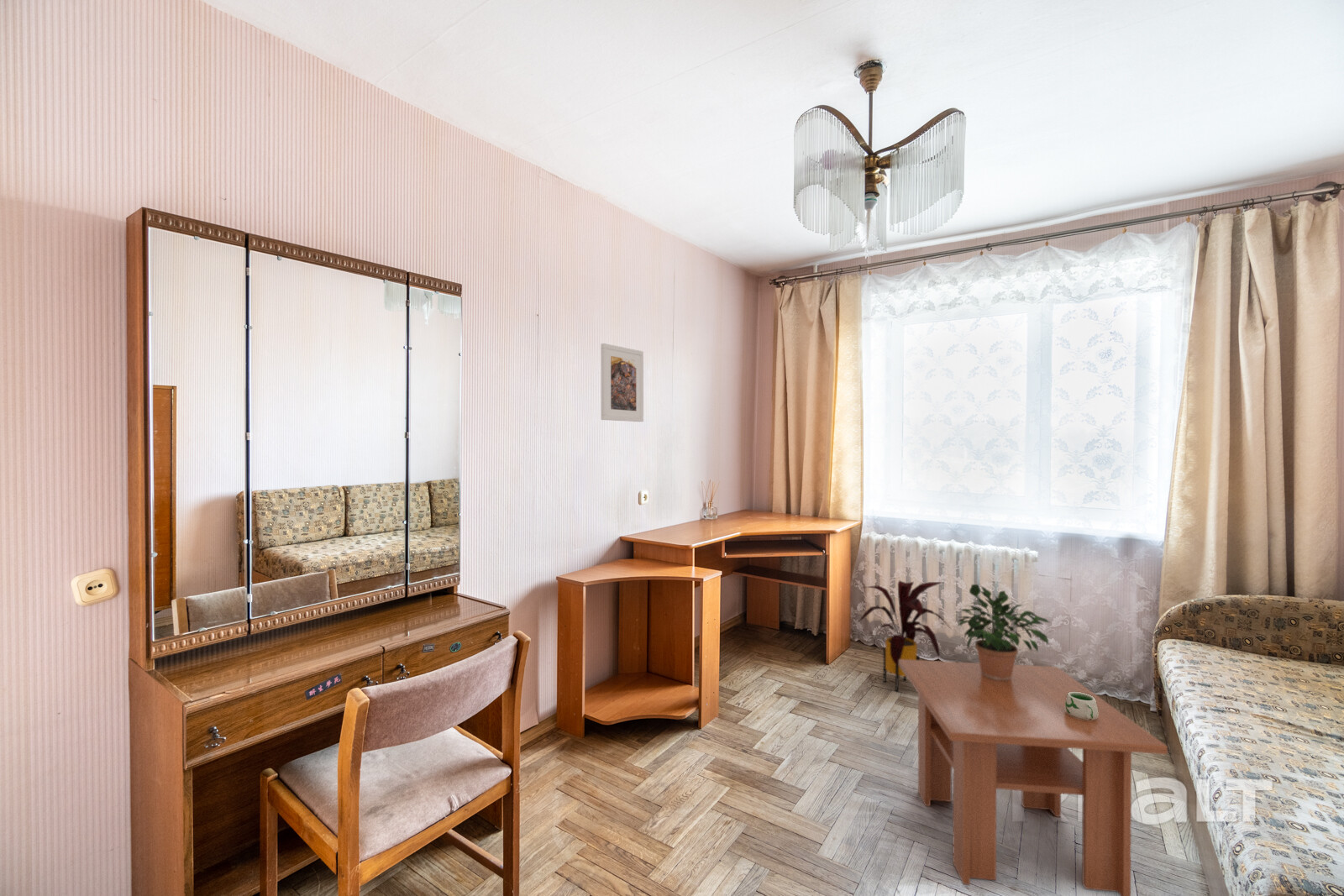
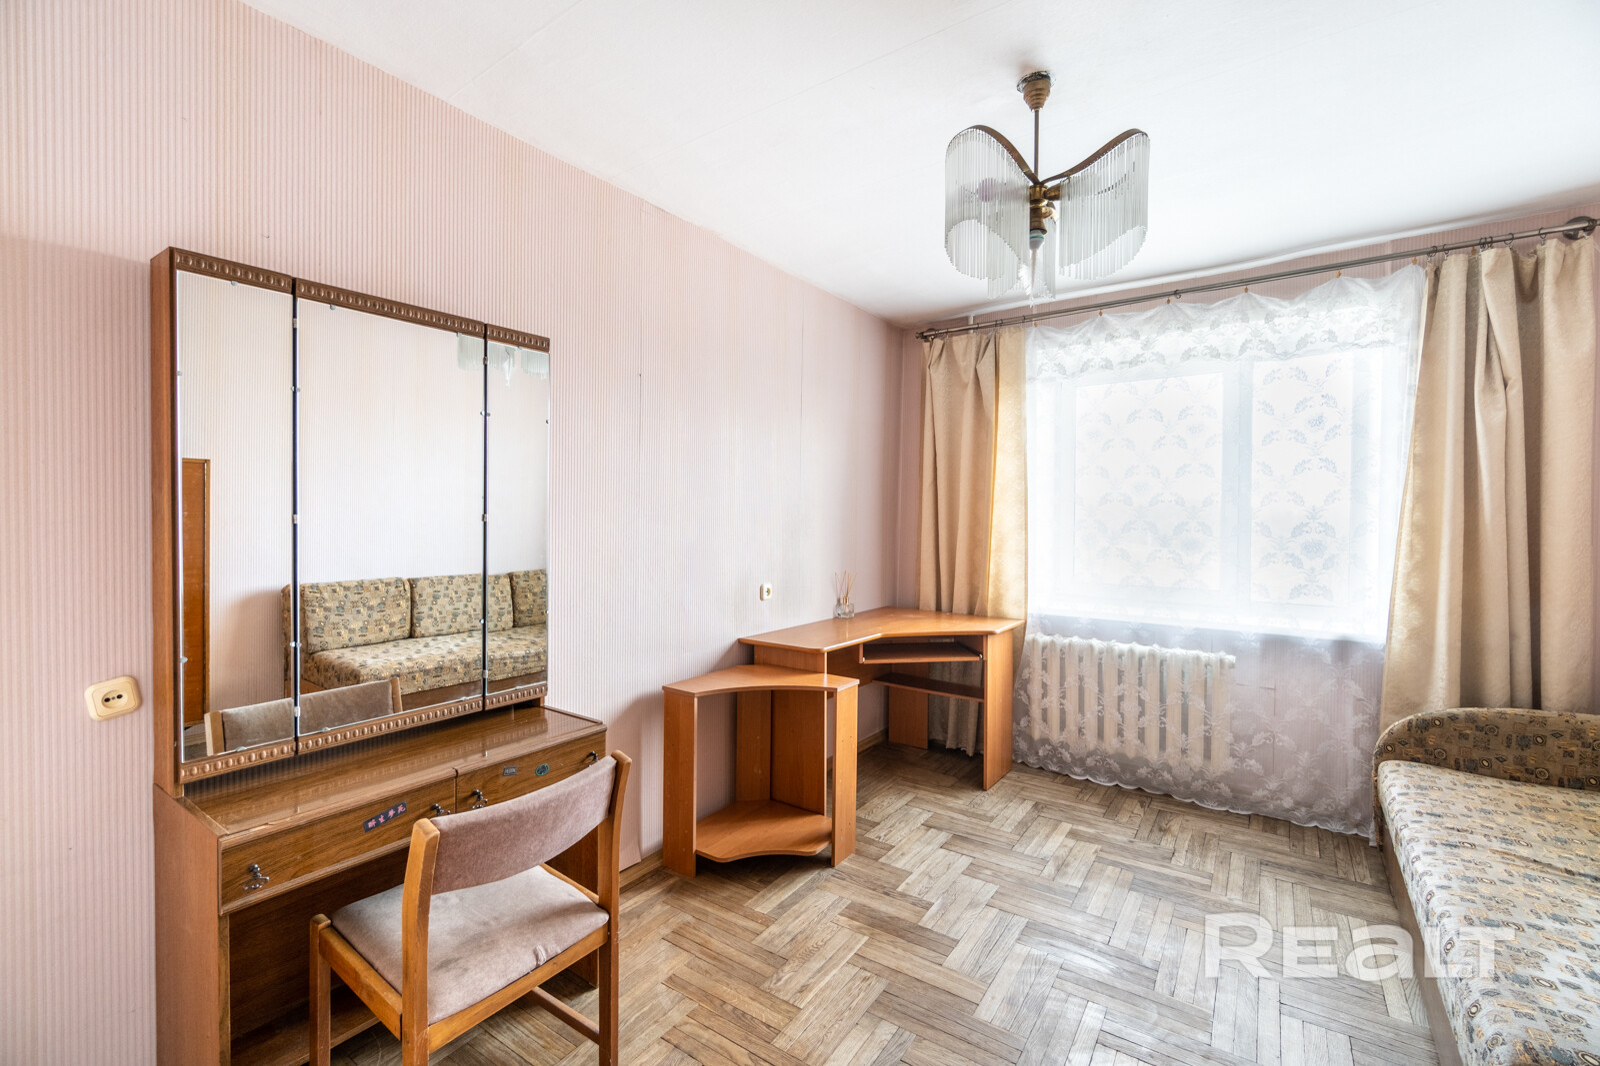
- potted plant (1004, 630)
- coffee table (1010, 767)
- house plant (900, 631)
- mug (1083, 706)
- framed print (622, 384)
